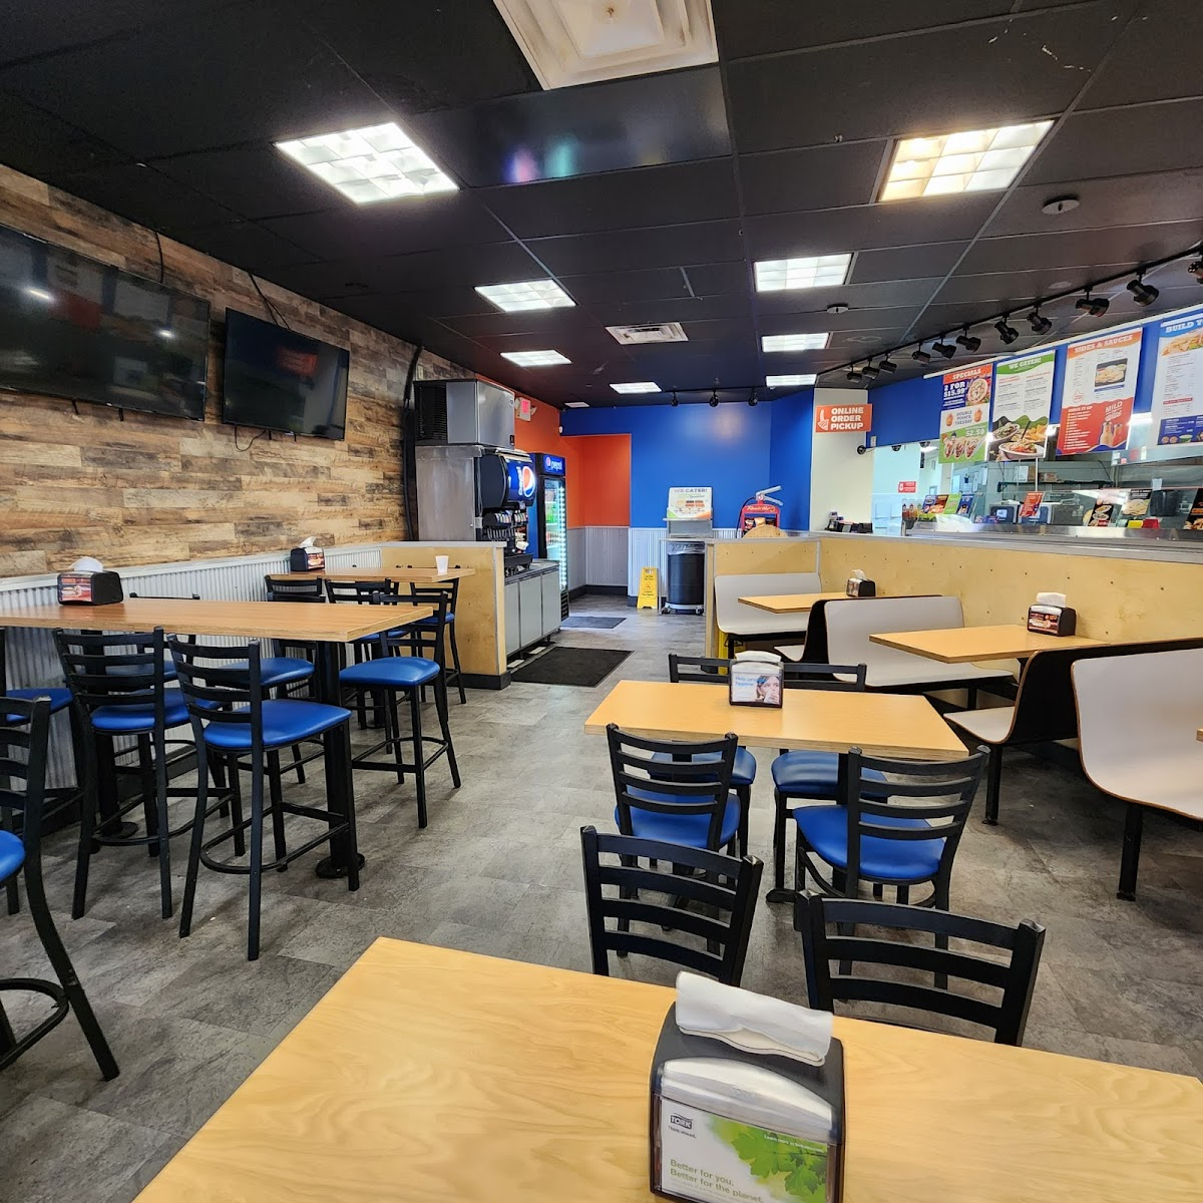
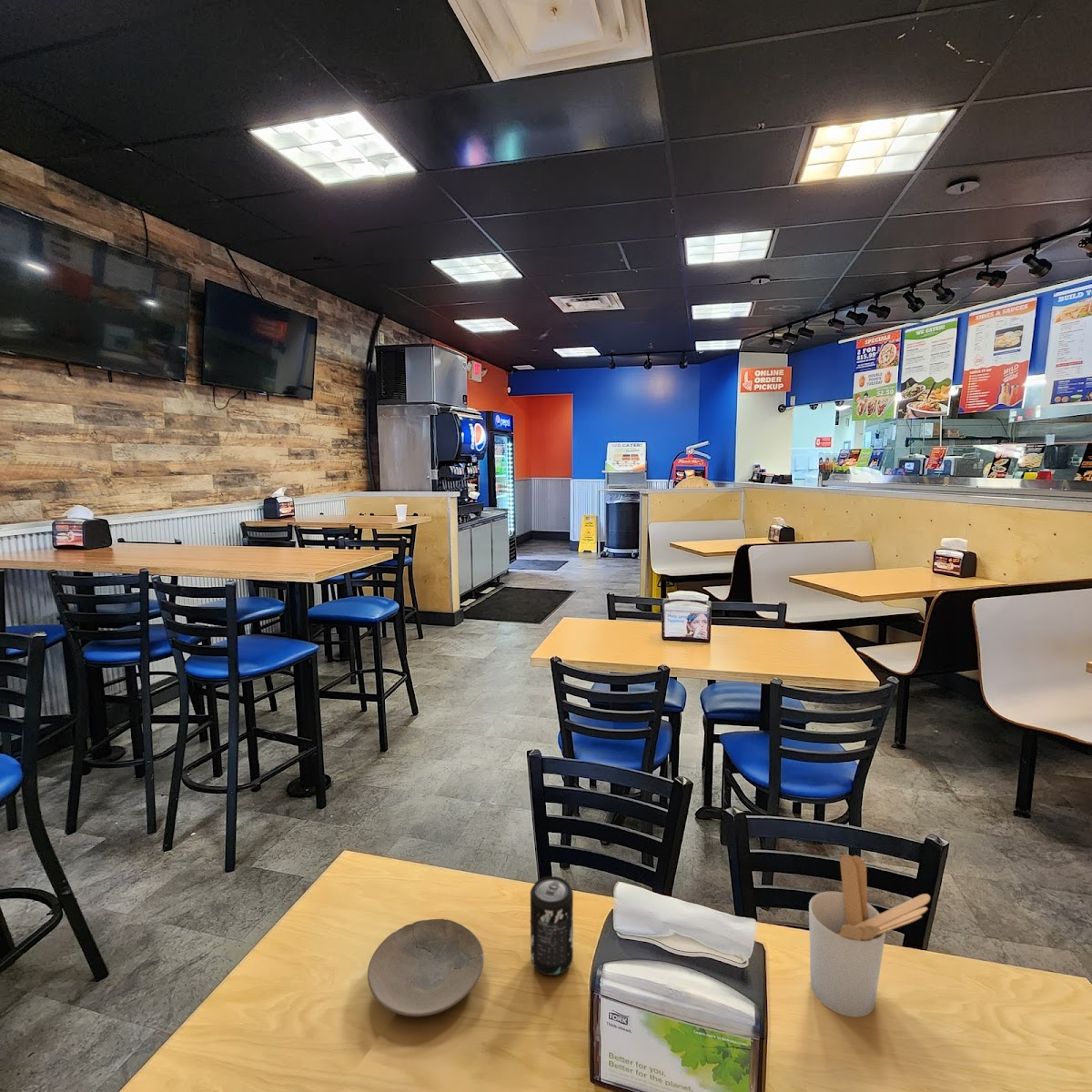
+ plate (427, 969)
+ utensil holder (865, 942)
+ beverage can (551, 925)
